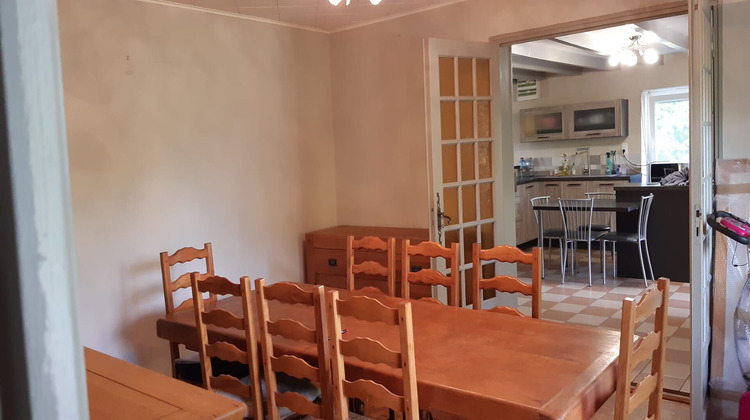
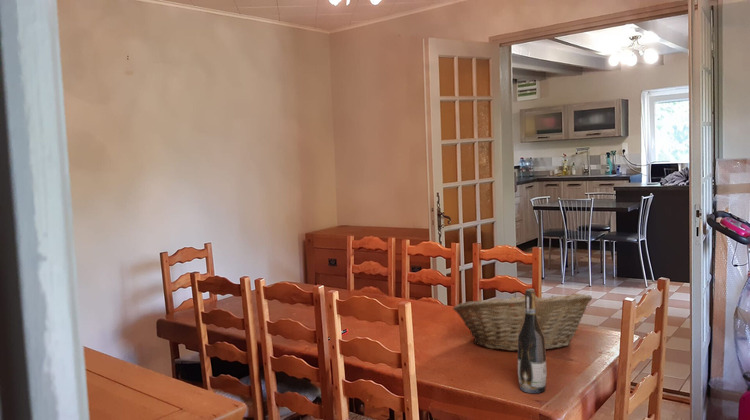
+ wine bottle (531, 339)
+ fruit basket (521, 314)
